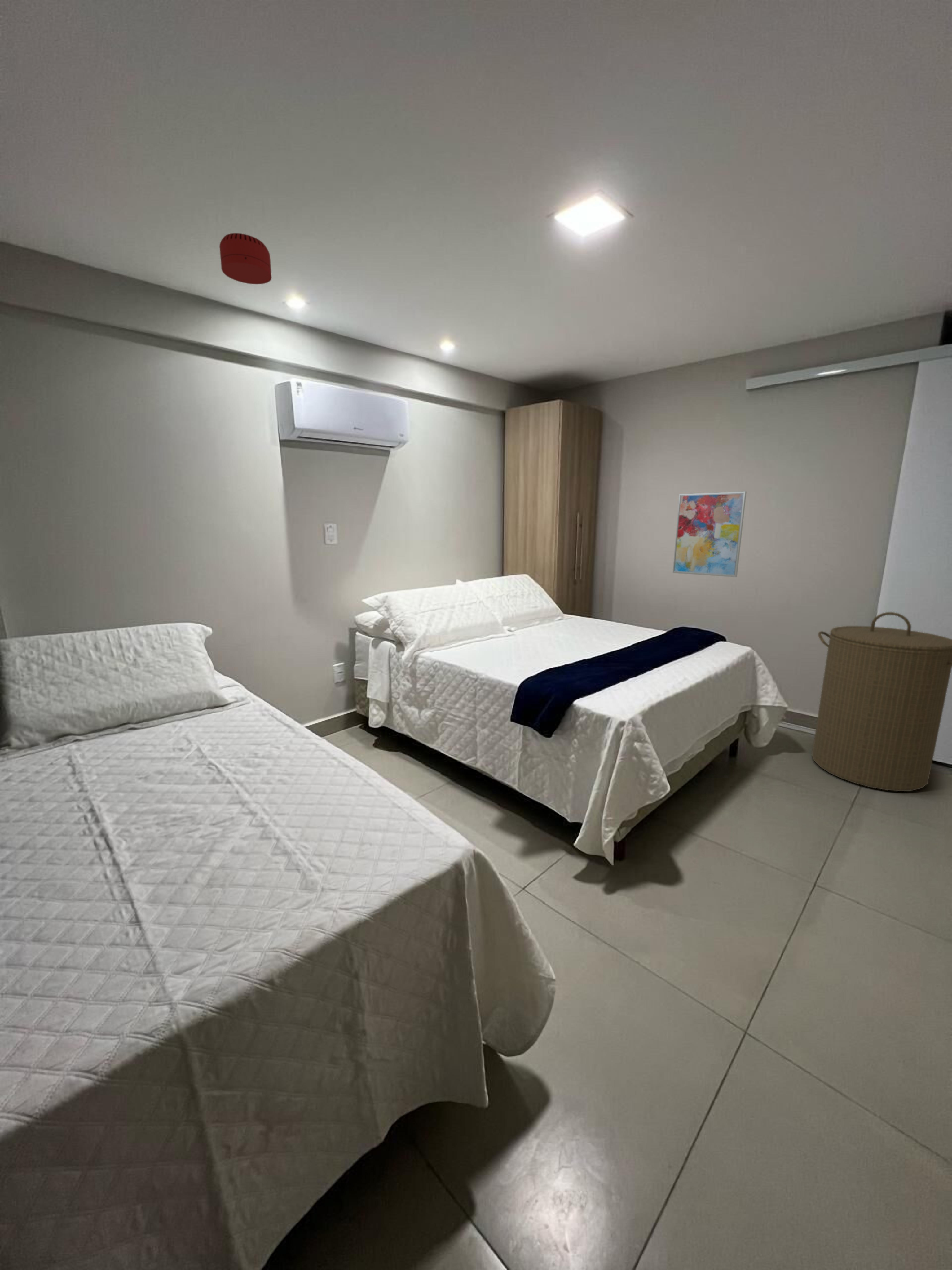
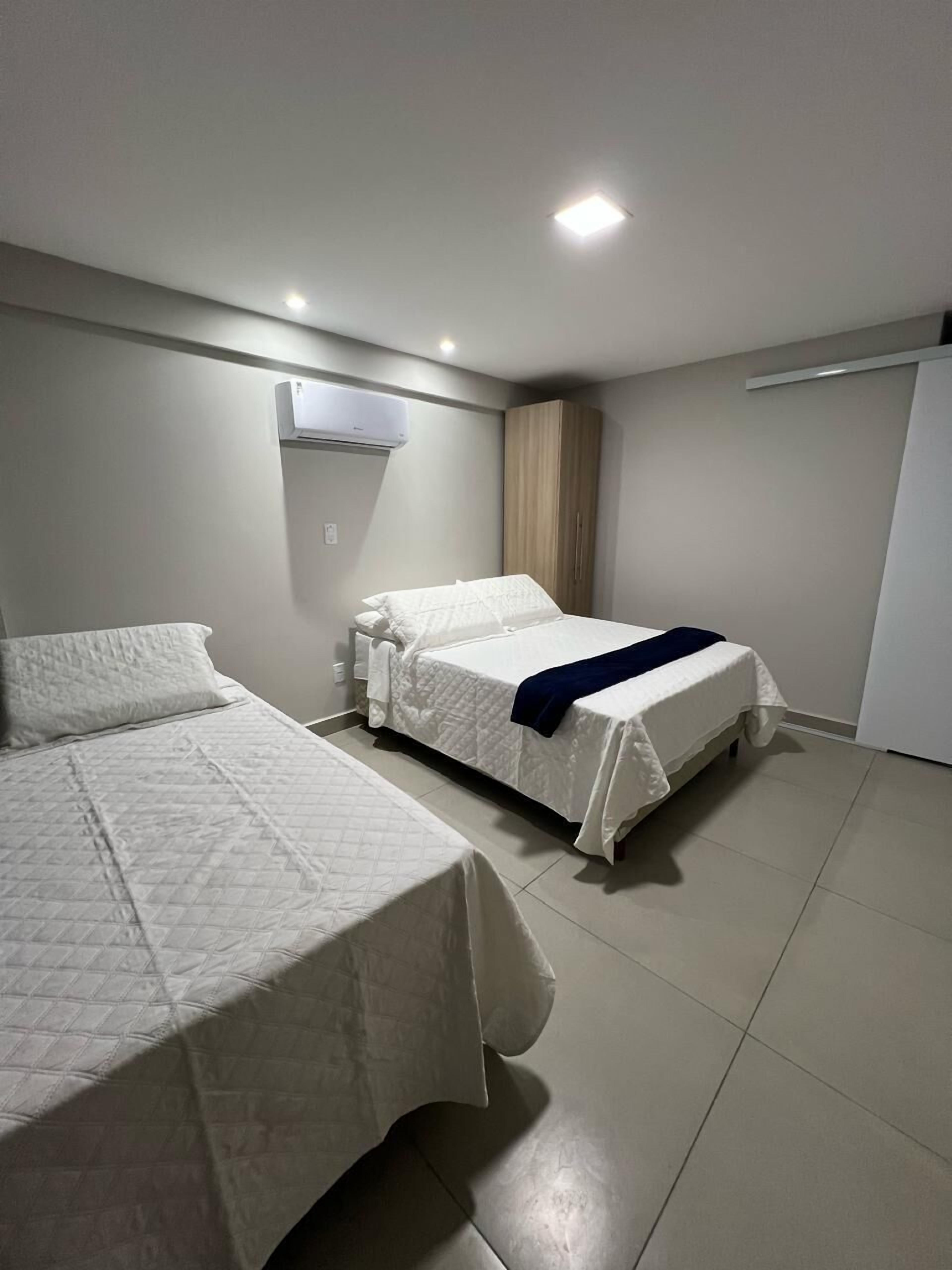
- smoke detector (246, 258)
- wall art (707, 535)
- laundry hamper (880, 693)
